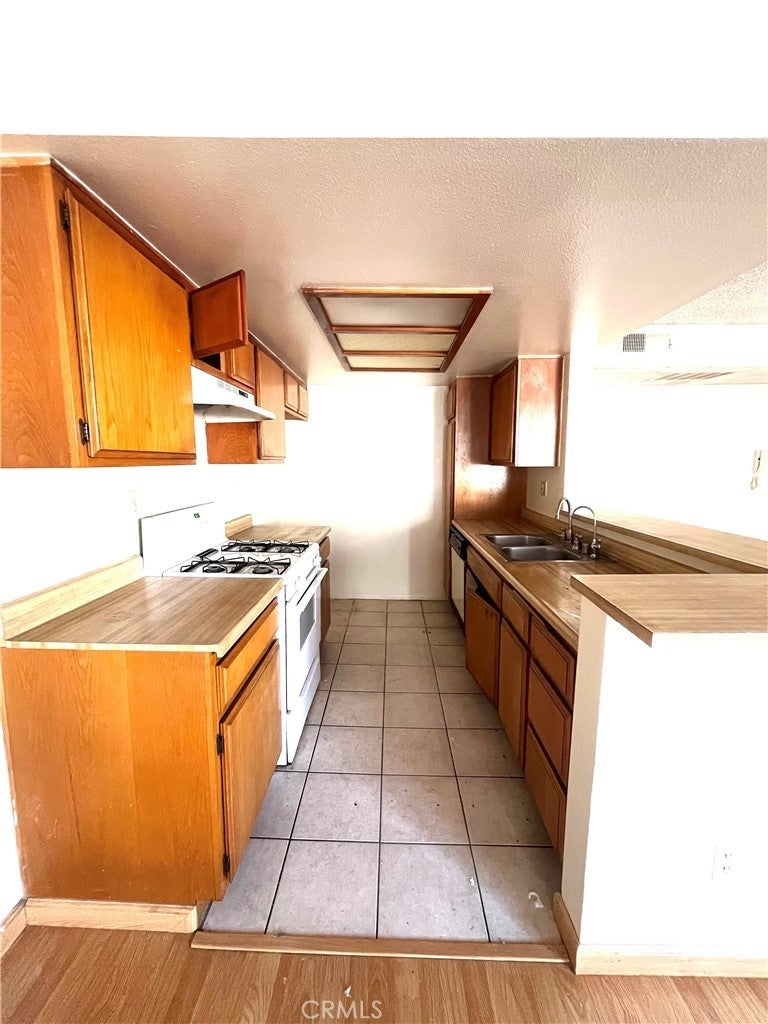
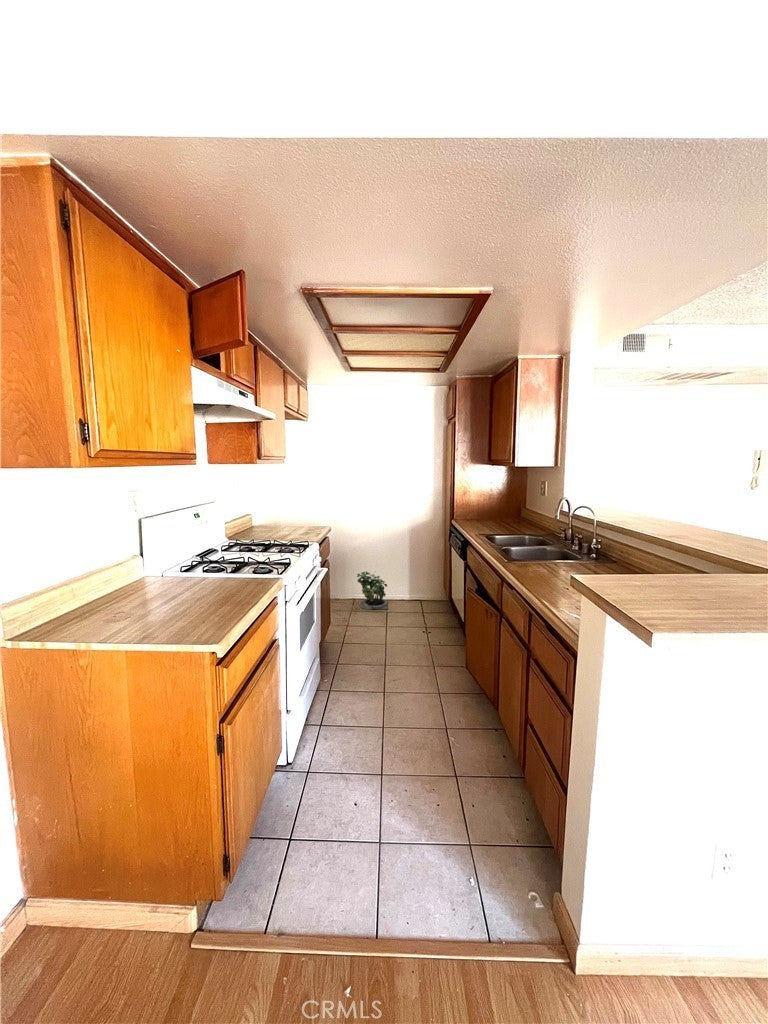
+ potted plant (372, 588)
